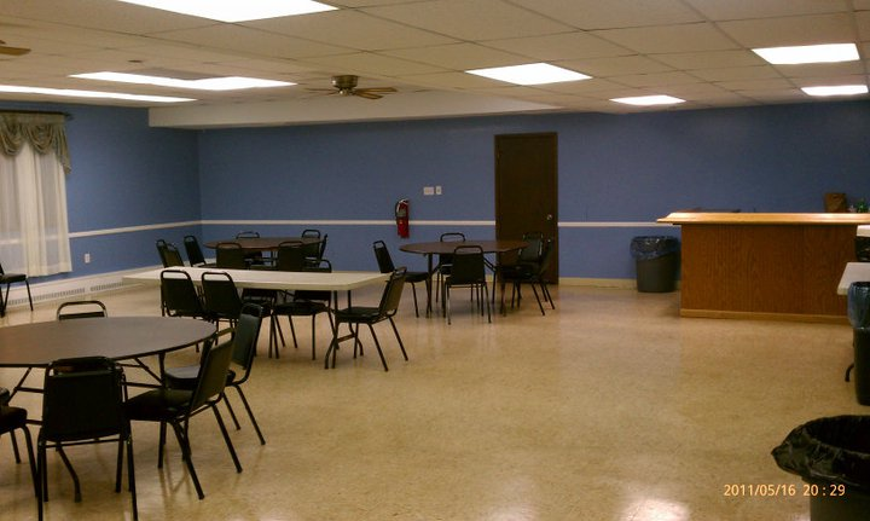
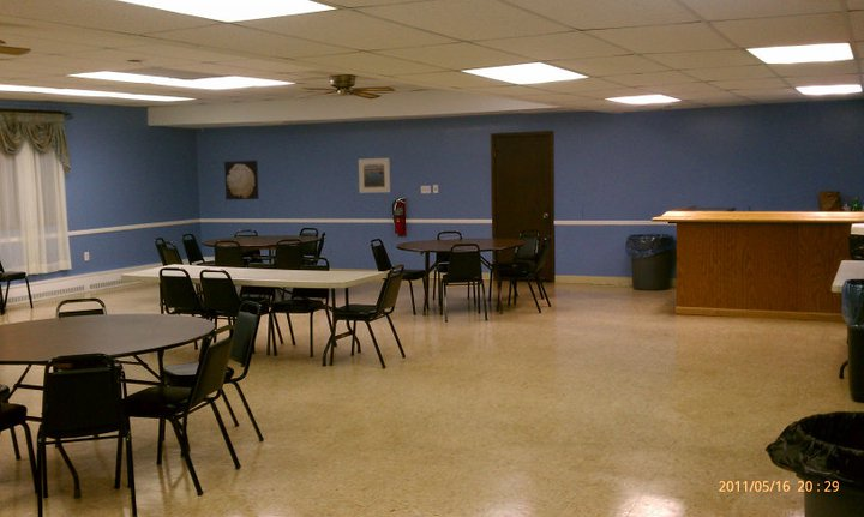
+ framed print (373, 175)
+ wall art (241, 180)
